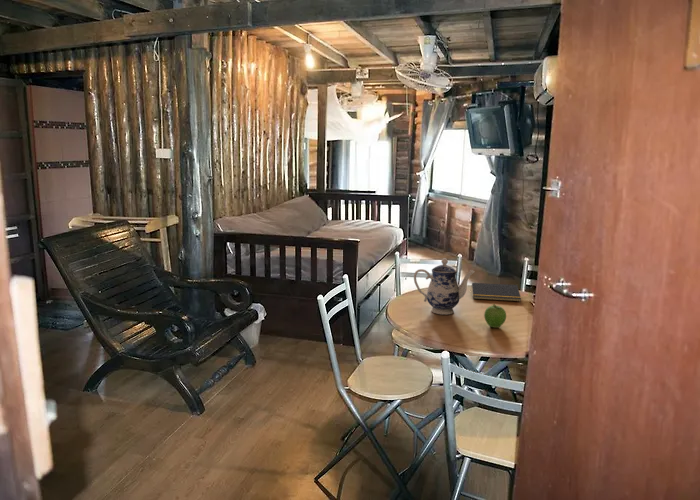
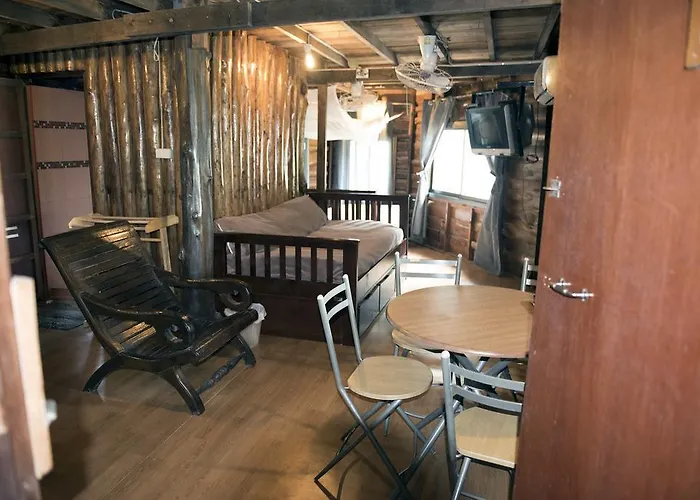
- fruit (495, 315)
- teapot (443, 285)
- notepad (495, 291)
